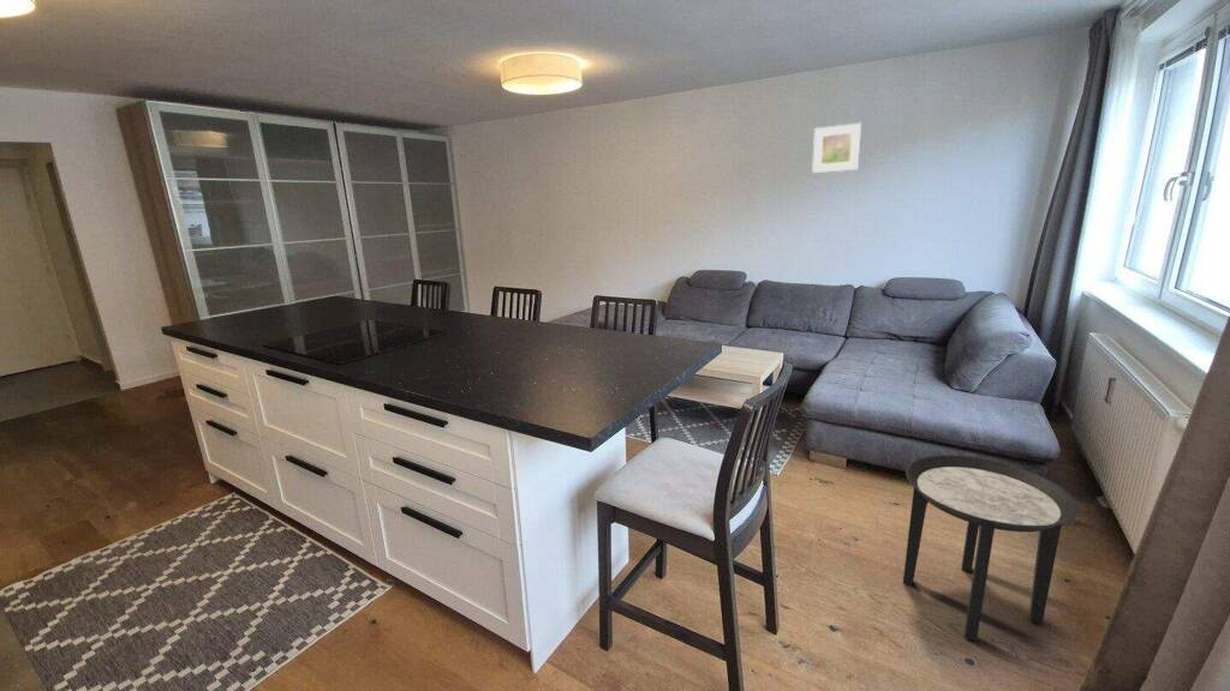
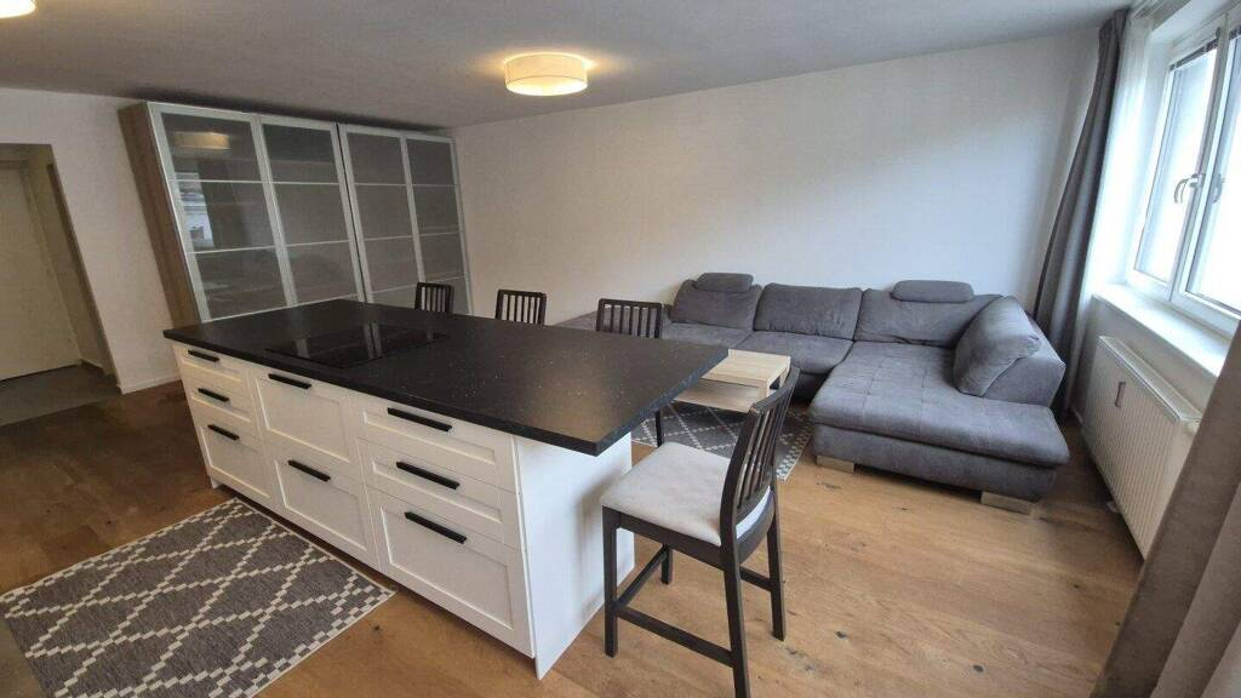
- side table (975, 543)
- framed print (836, 149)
